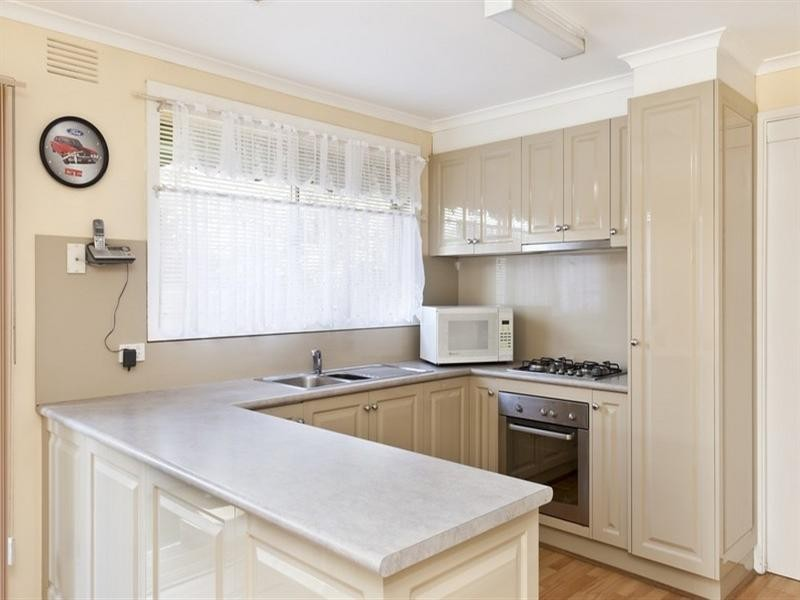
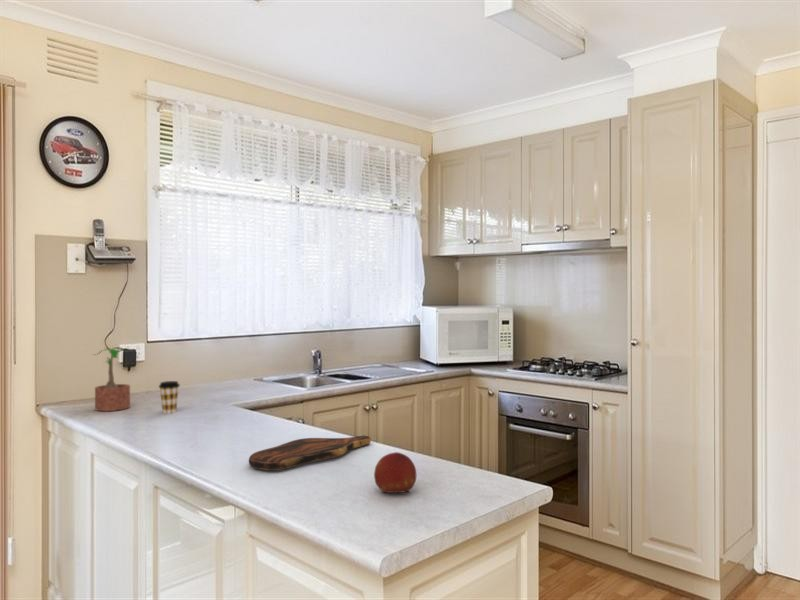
+ cutting board (312, 449)
+ fruit (395, 471)
+ potted plant (112, 378)
+ coffee cup (169, 397)
